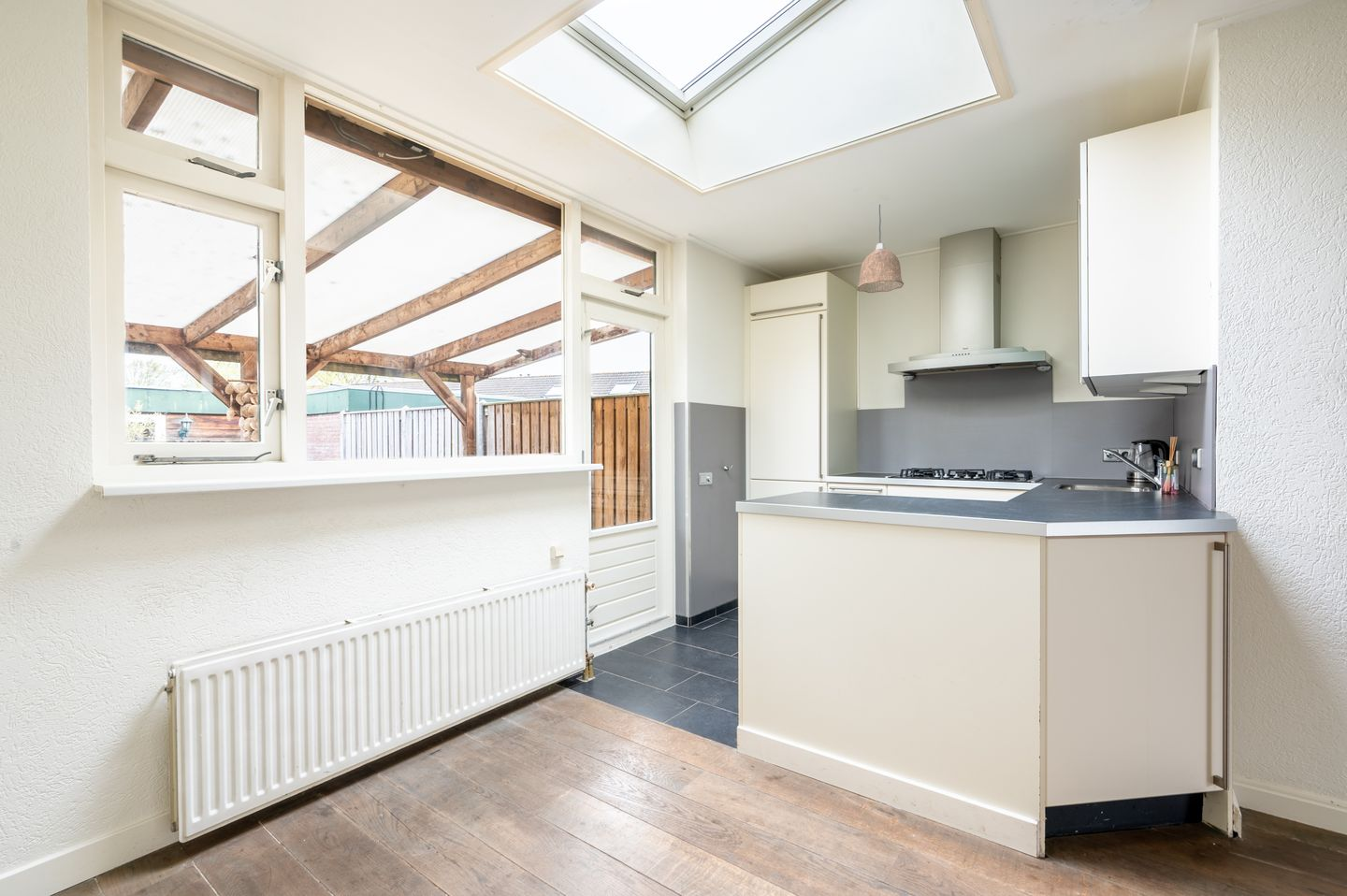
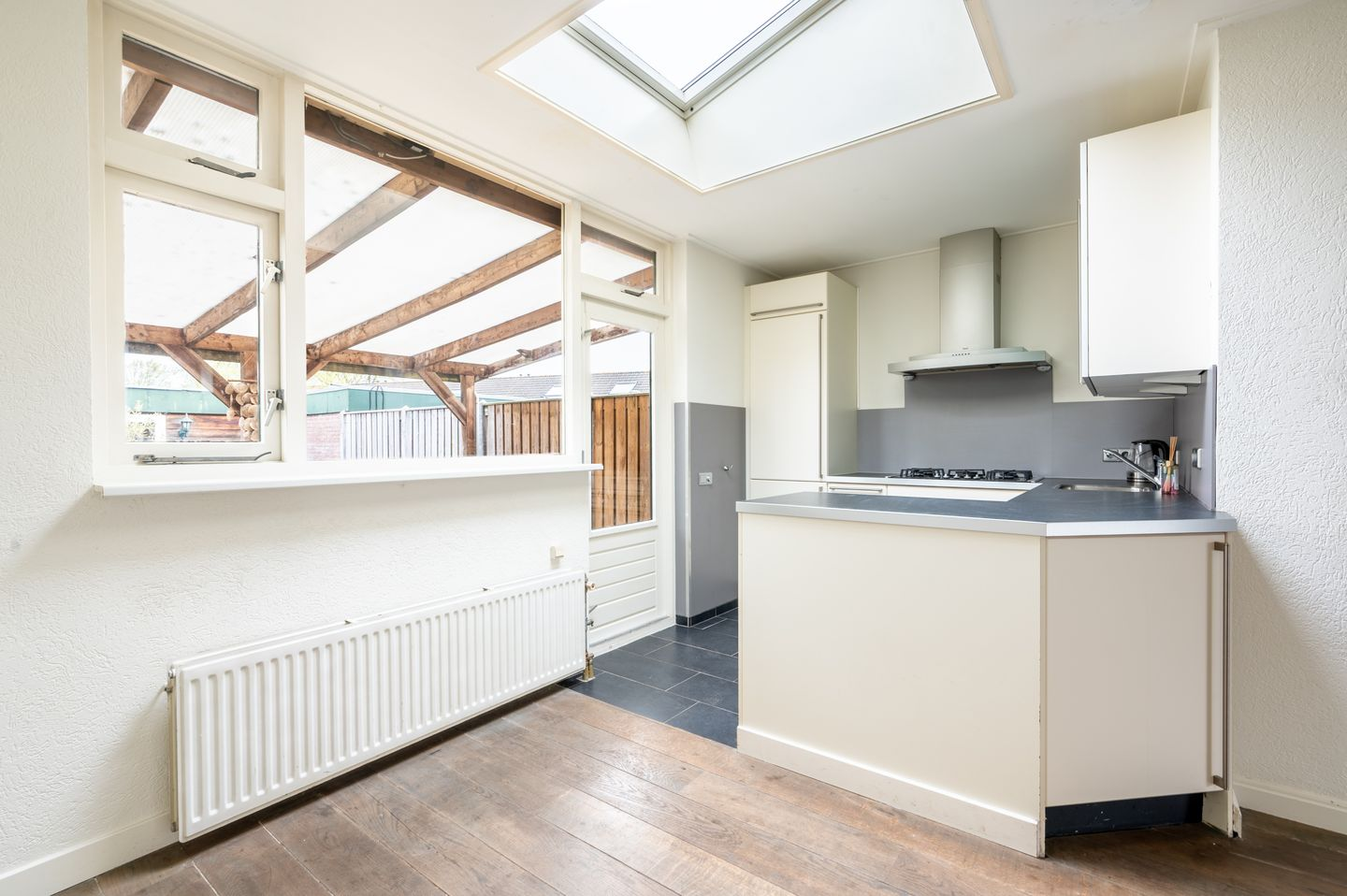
- pendant lamp (879, 246)
